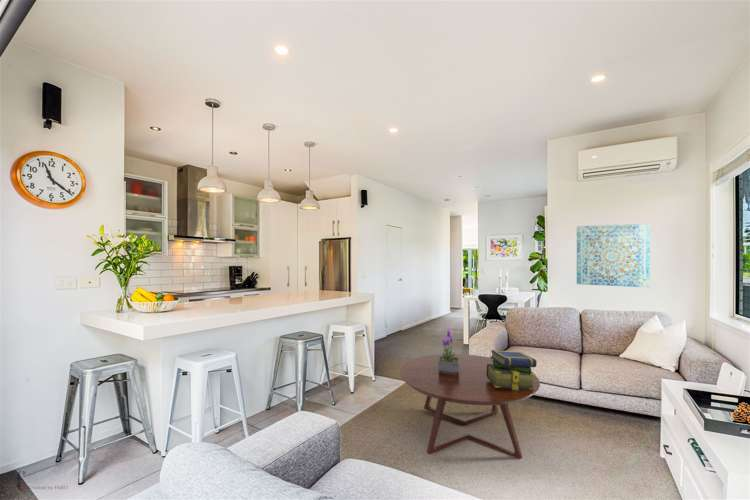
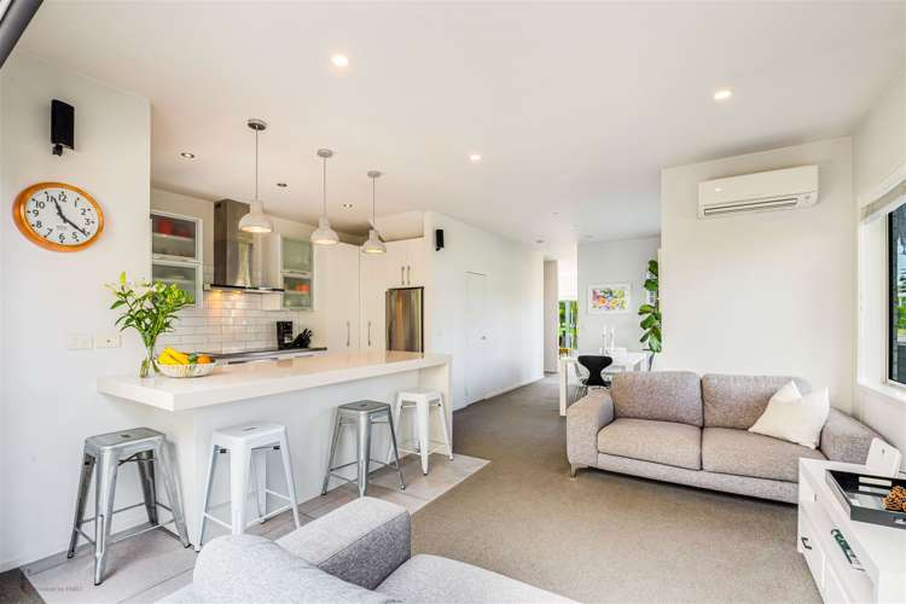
- potted plant (448, 348)
- coffee table (466, 402)
- wall art (611, 255)
- stack of books (511, 367)
